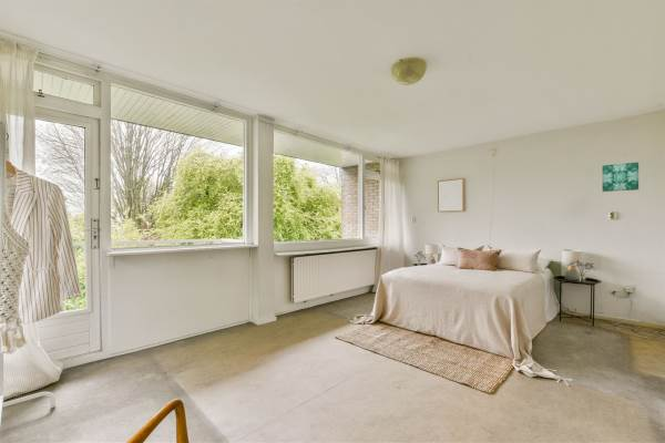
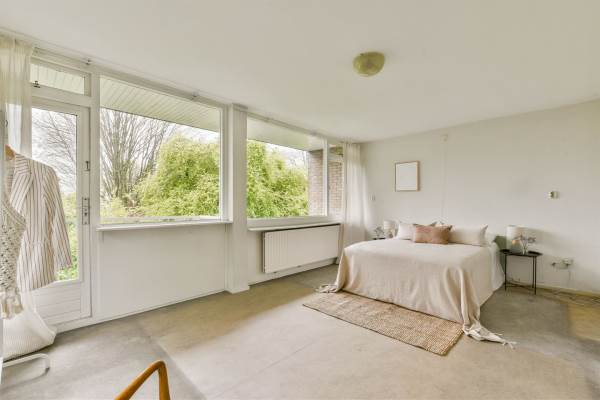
- wall art (620, 177)
